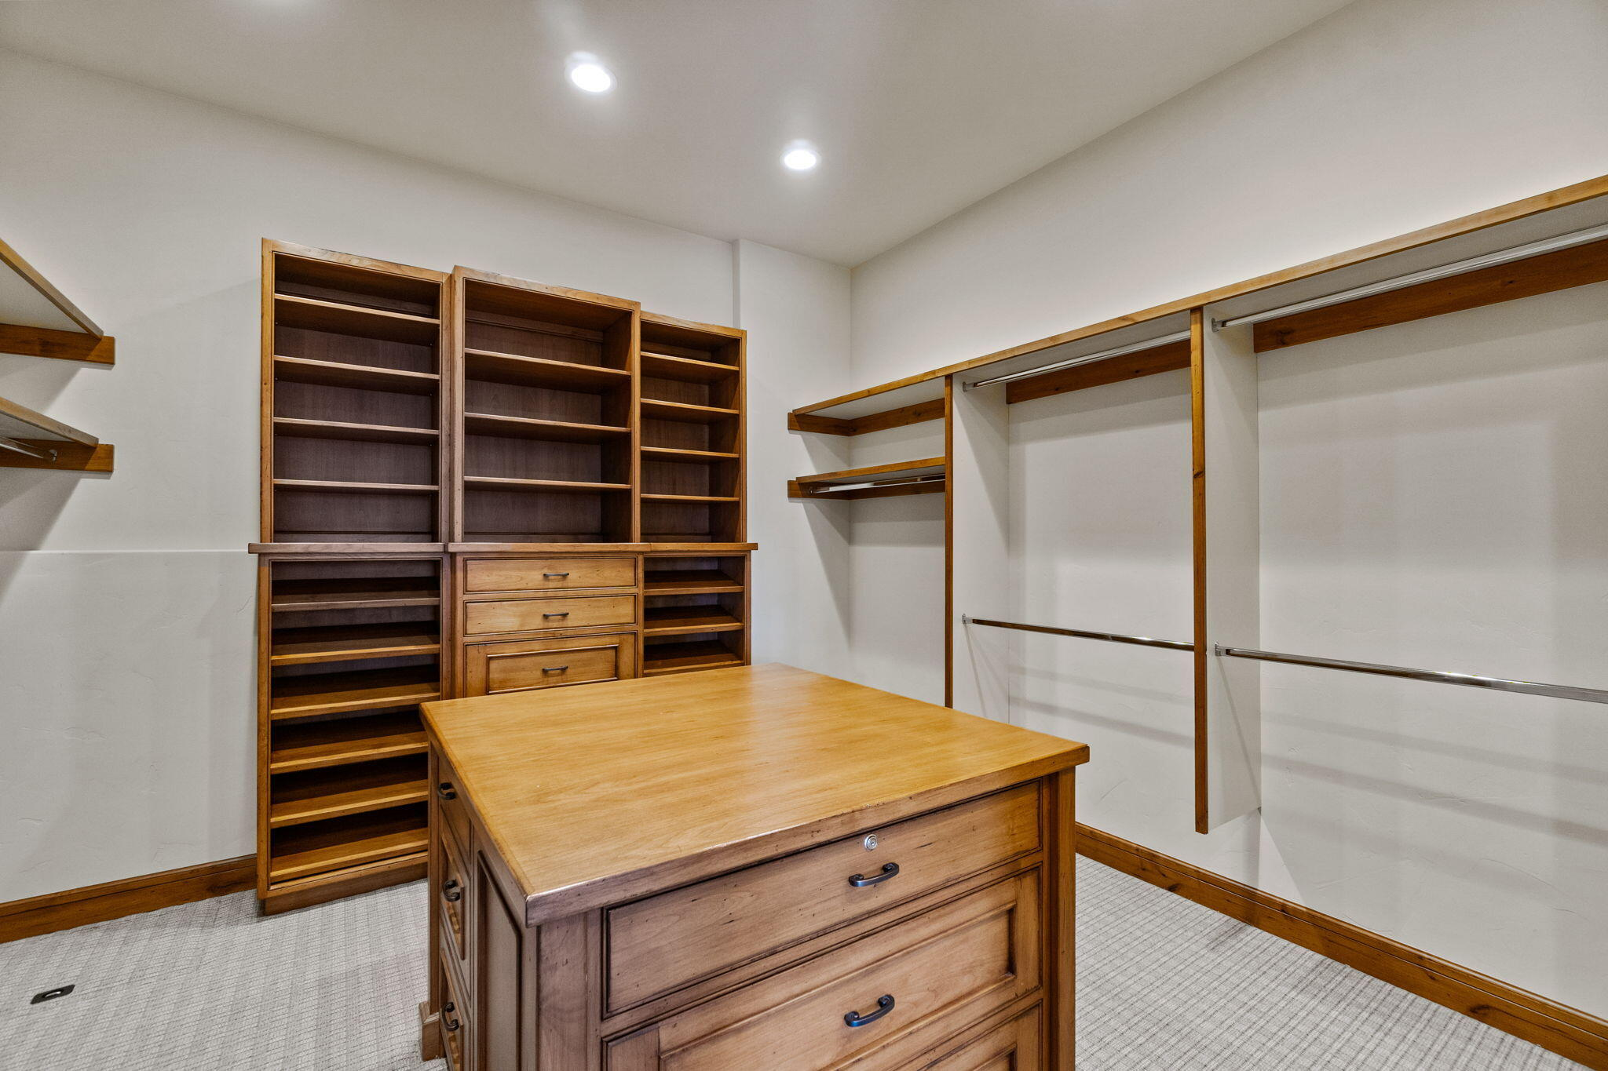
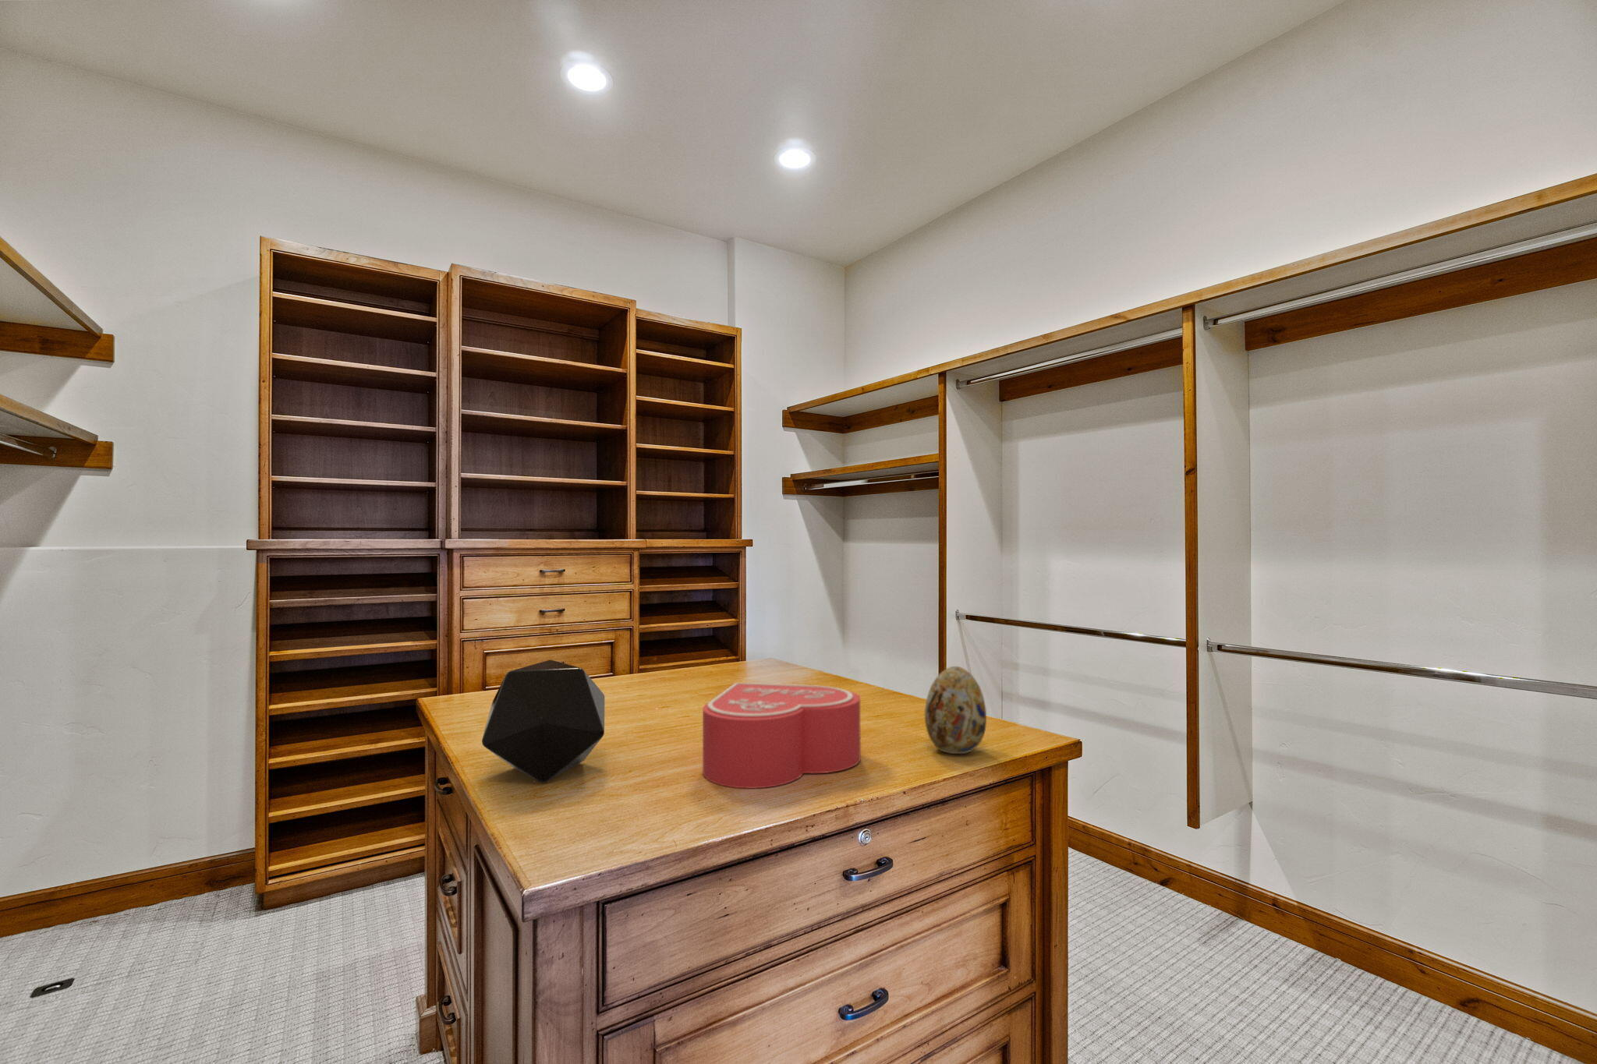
+ decorative tray (546, 718)
+ decorative egg (956, 708)
+ jewelry box (784, 732)
